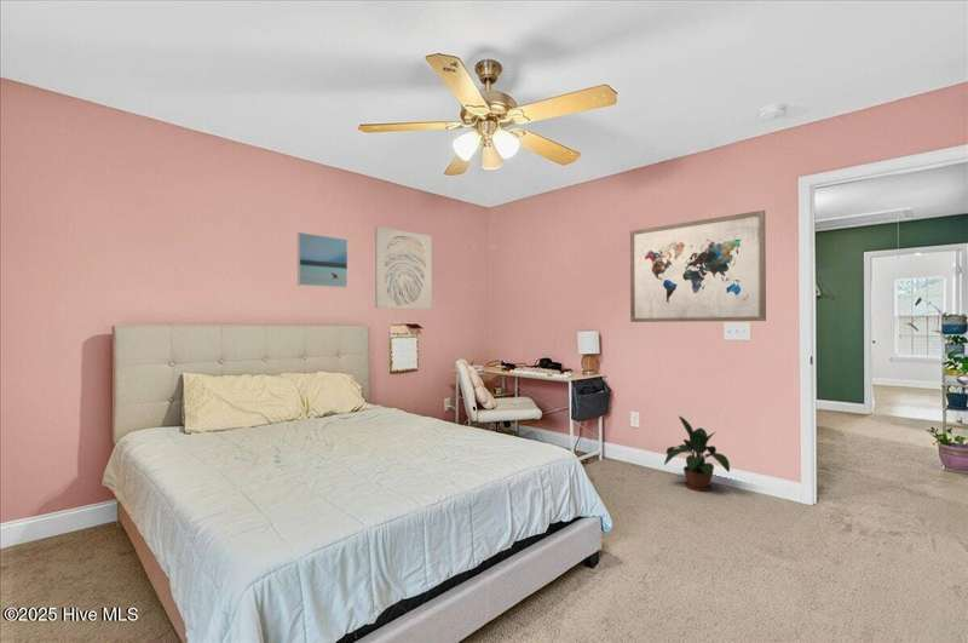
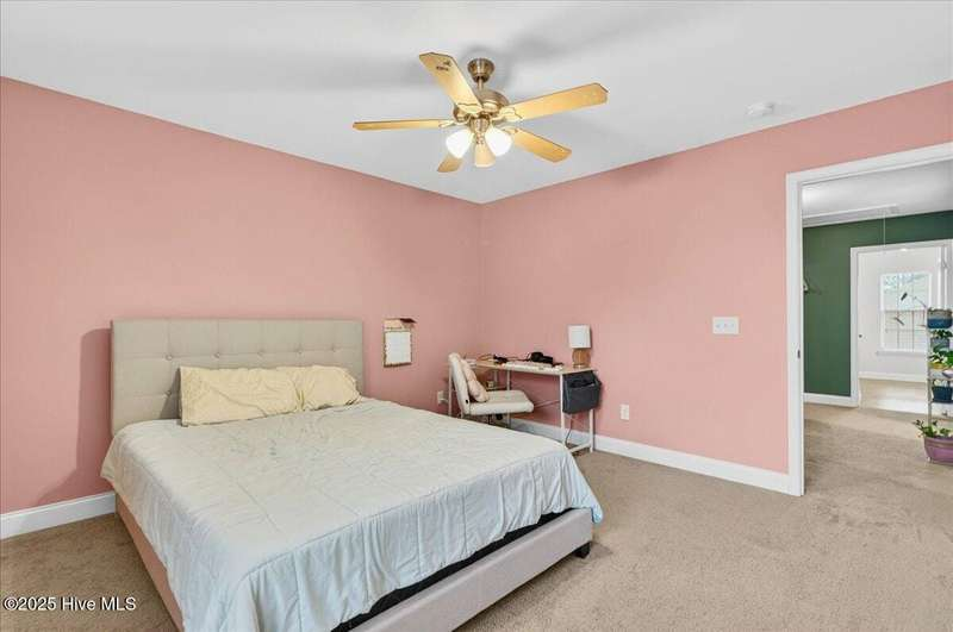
- wall art (691, 271)
- potted plant (698, 452)
- wall art (404, 270)
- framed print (323, 260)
